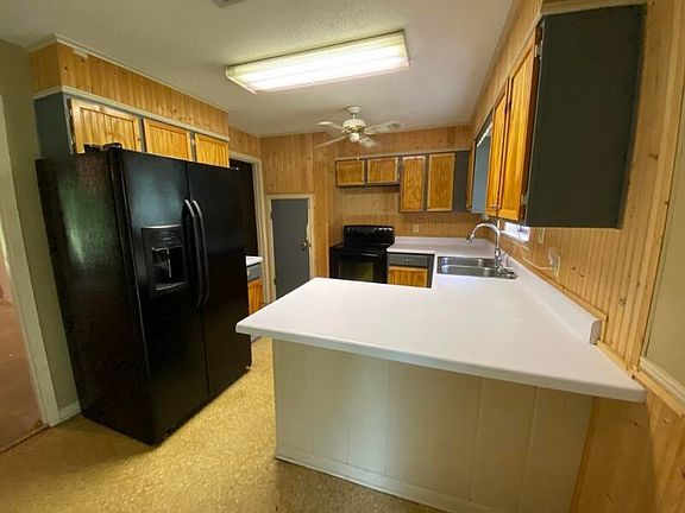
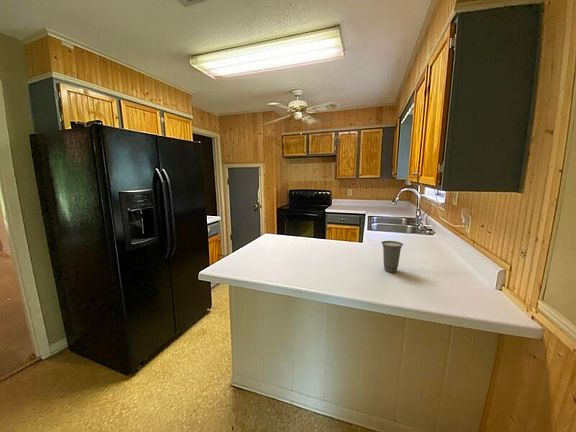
+ cup (391, 256)
